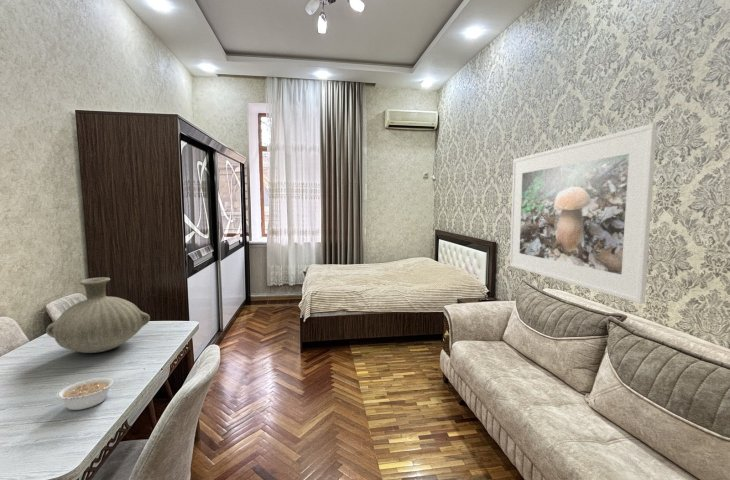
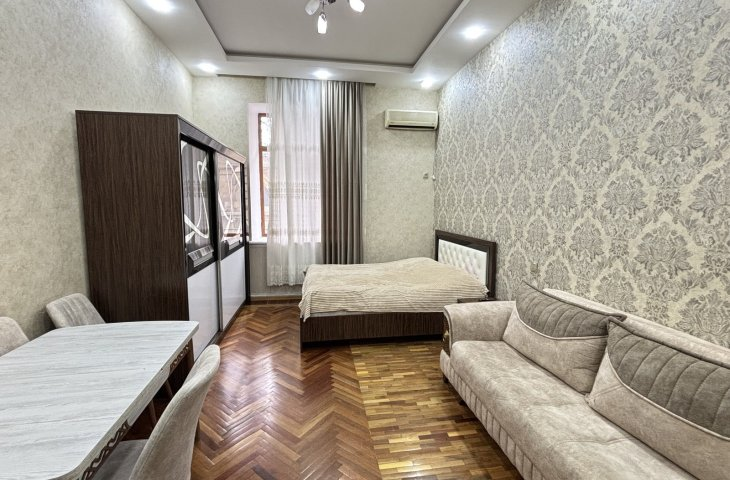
- vase (99, 314)
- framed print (563, 214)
- legume (88, 393)
